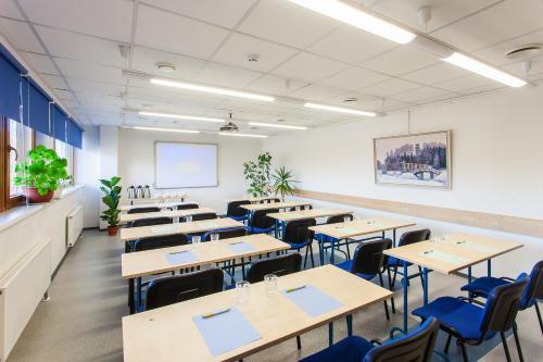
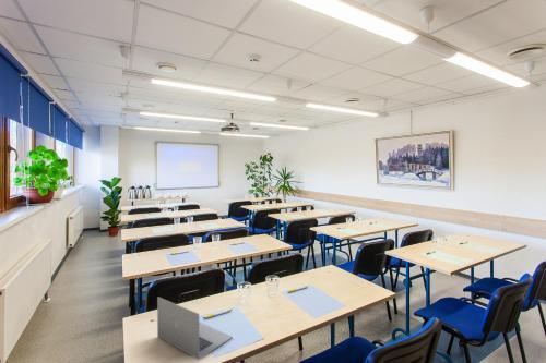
+ laptop (194, 316)
